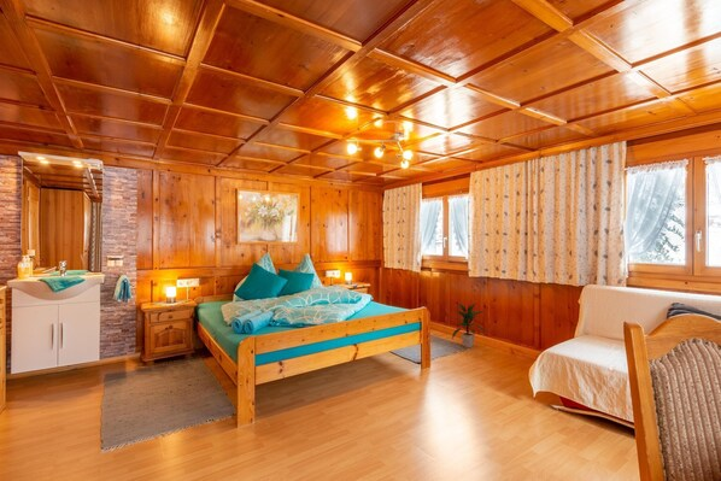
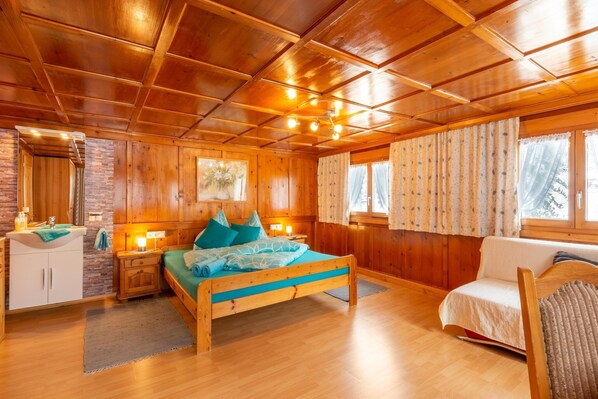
- indoor plant (465, 323)
